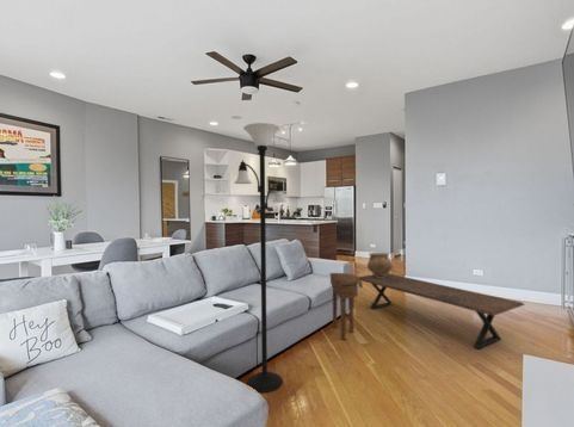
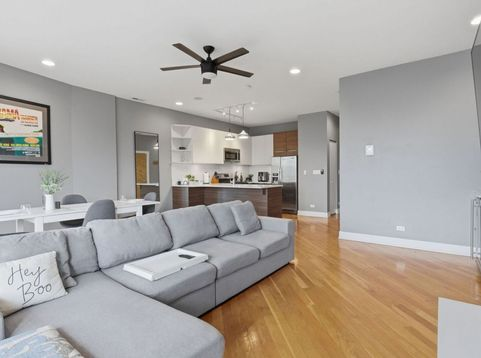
- floor lamp (263, 255)
- side table (341, 304)
- coffee table (425, 297)
- ceramic pot (379, 265)
